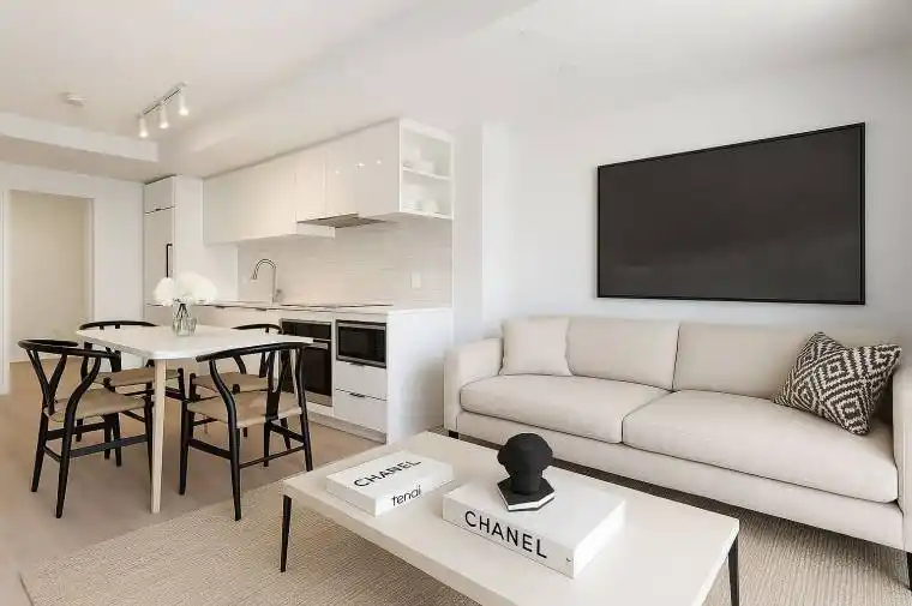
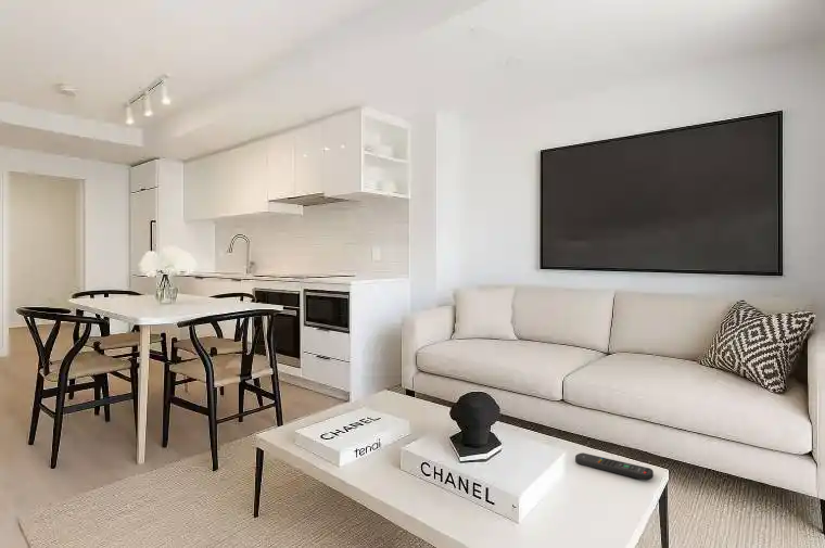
+ remote control (612, 466)
